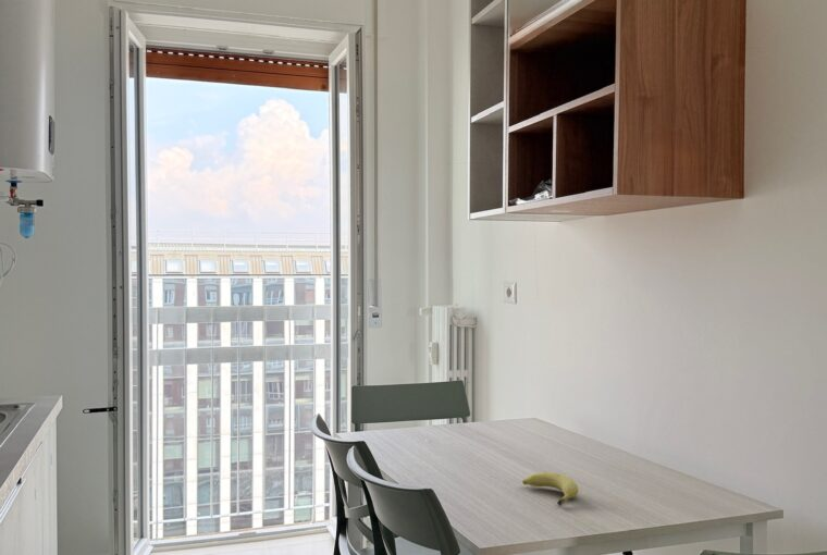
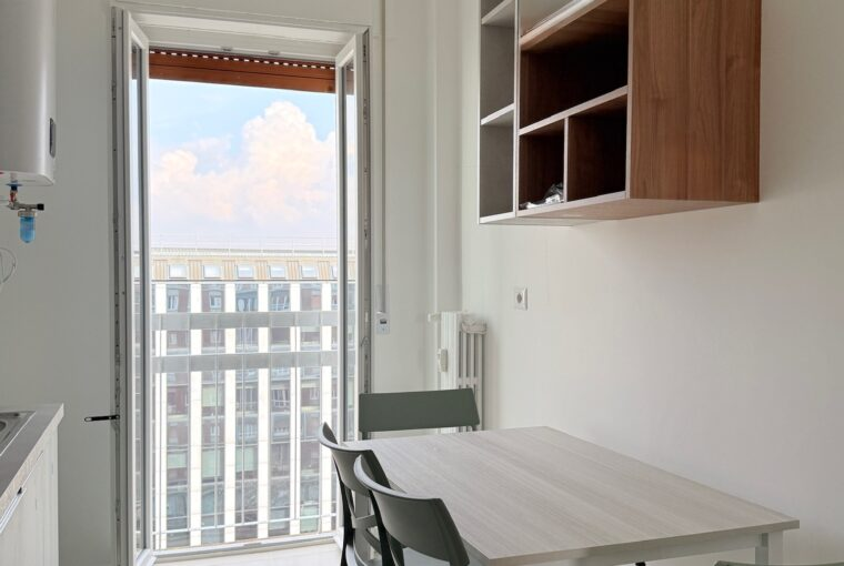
- fruit (554, 485)
